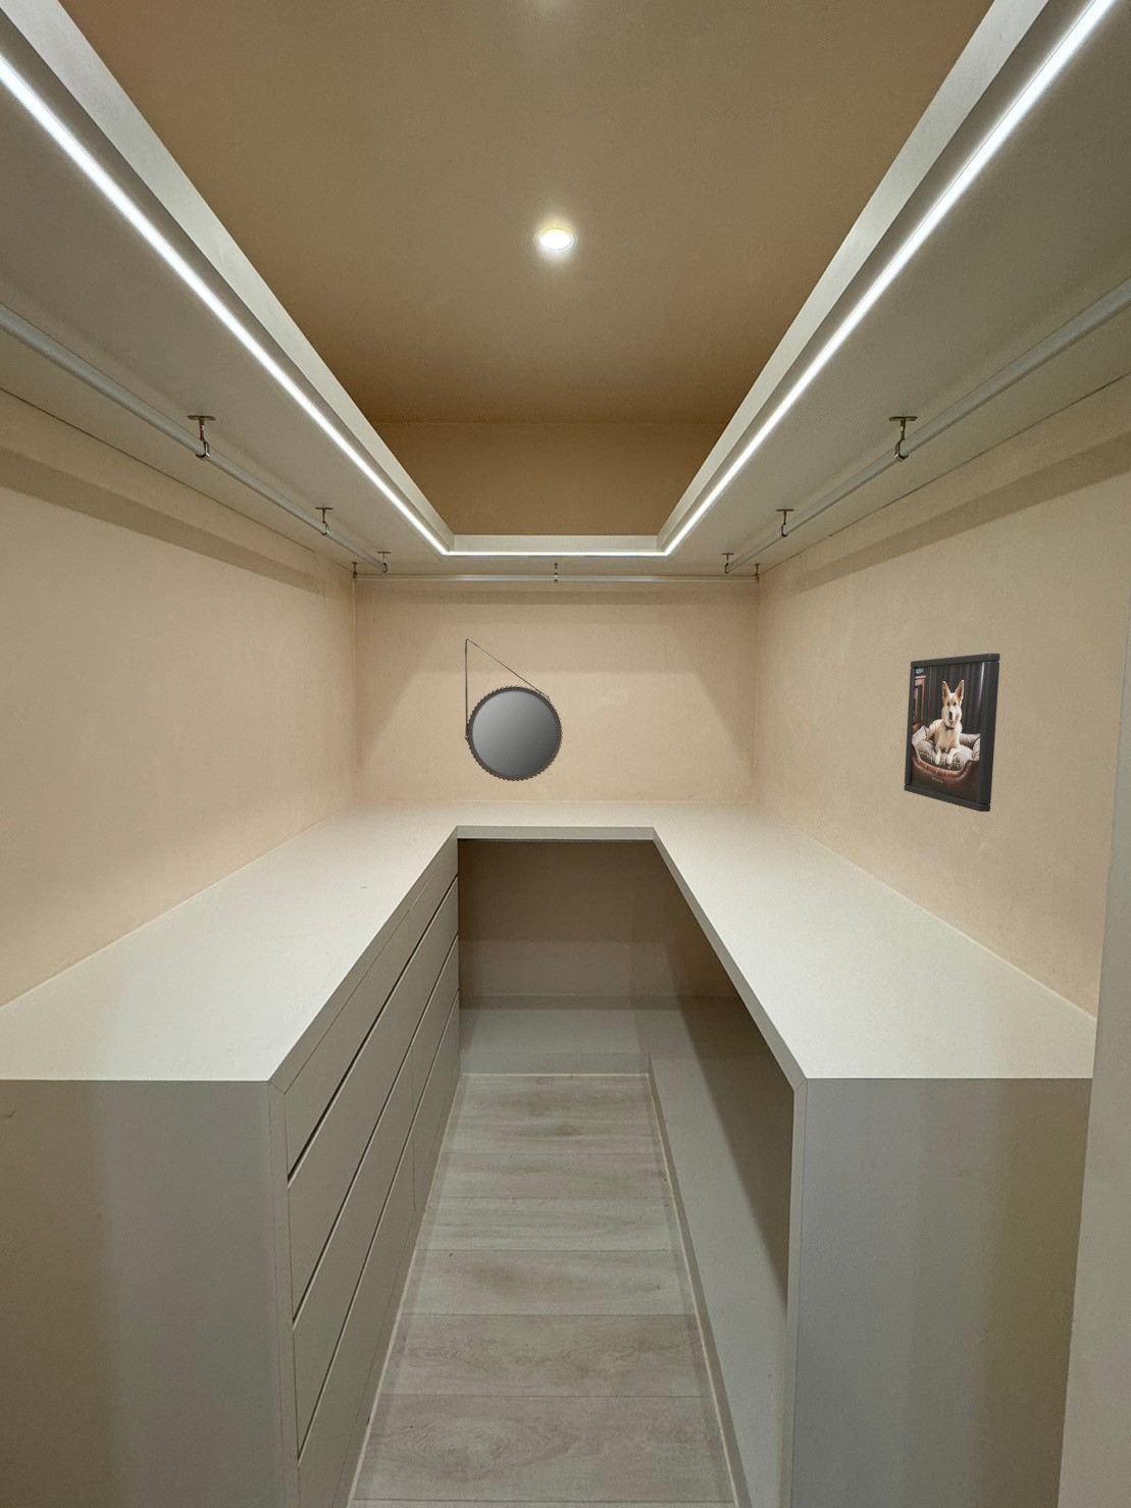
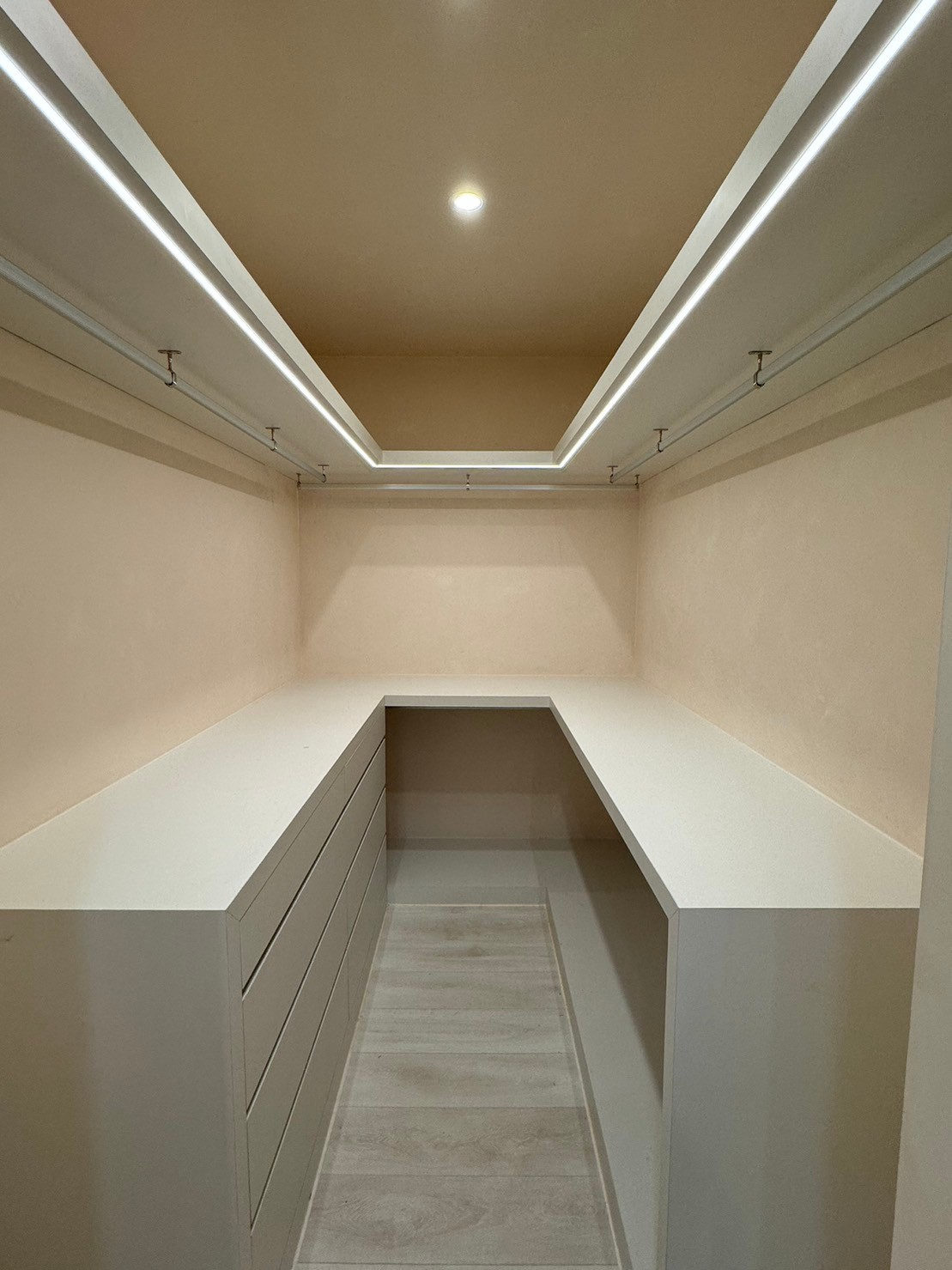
- home mirror (513, 711)
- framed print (947, 729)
